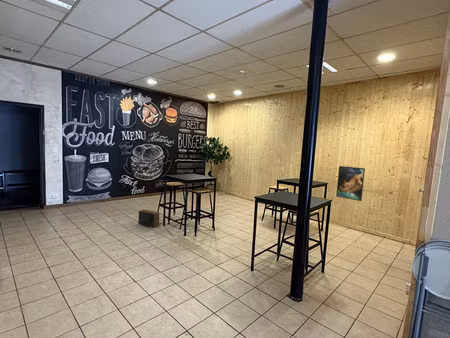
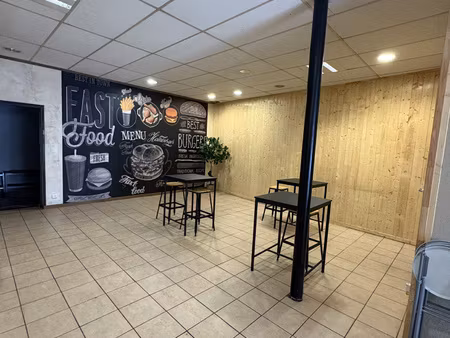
- speaker (147, 218)
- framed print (349, 182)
